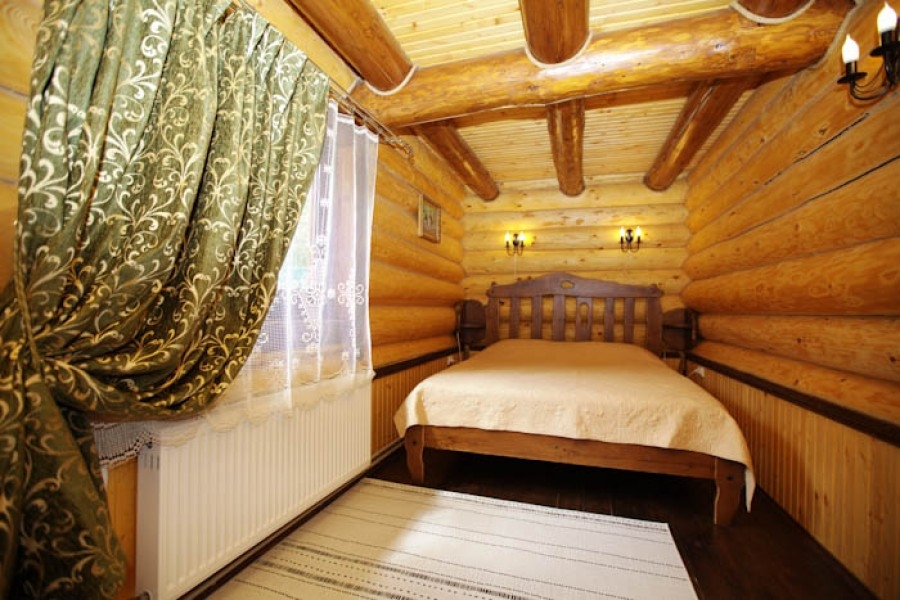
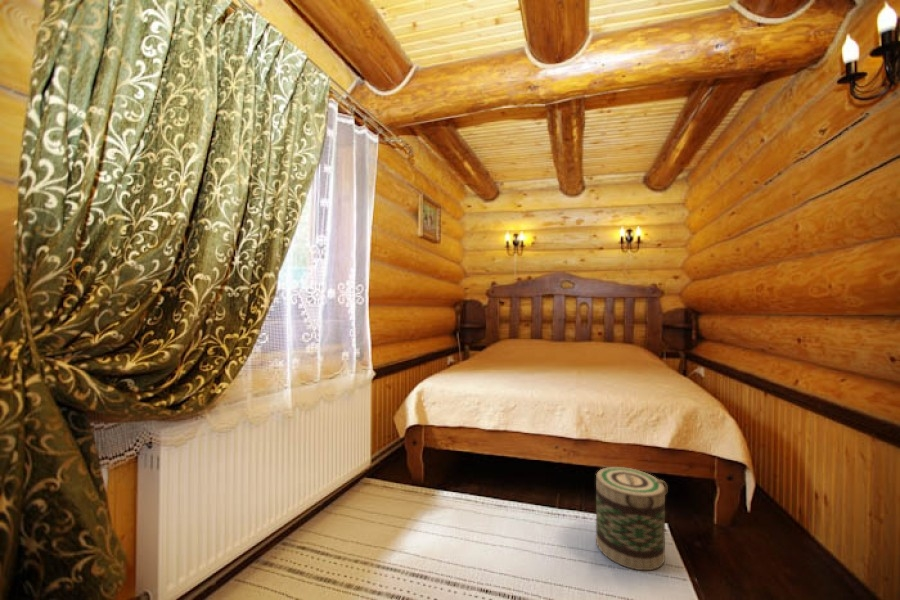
+ basket (631, 512)
